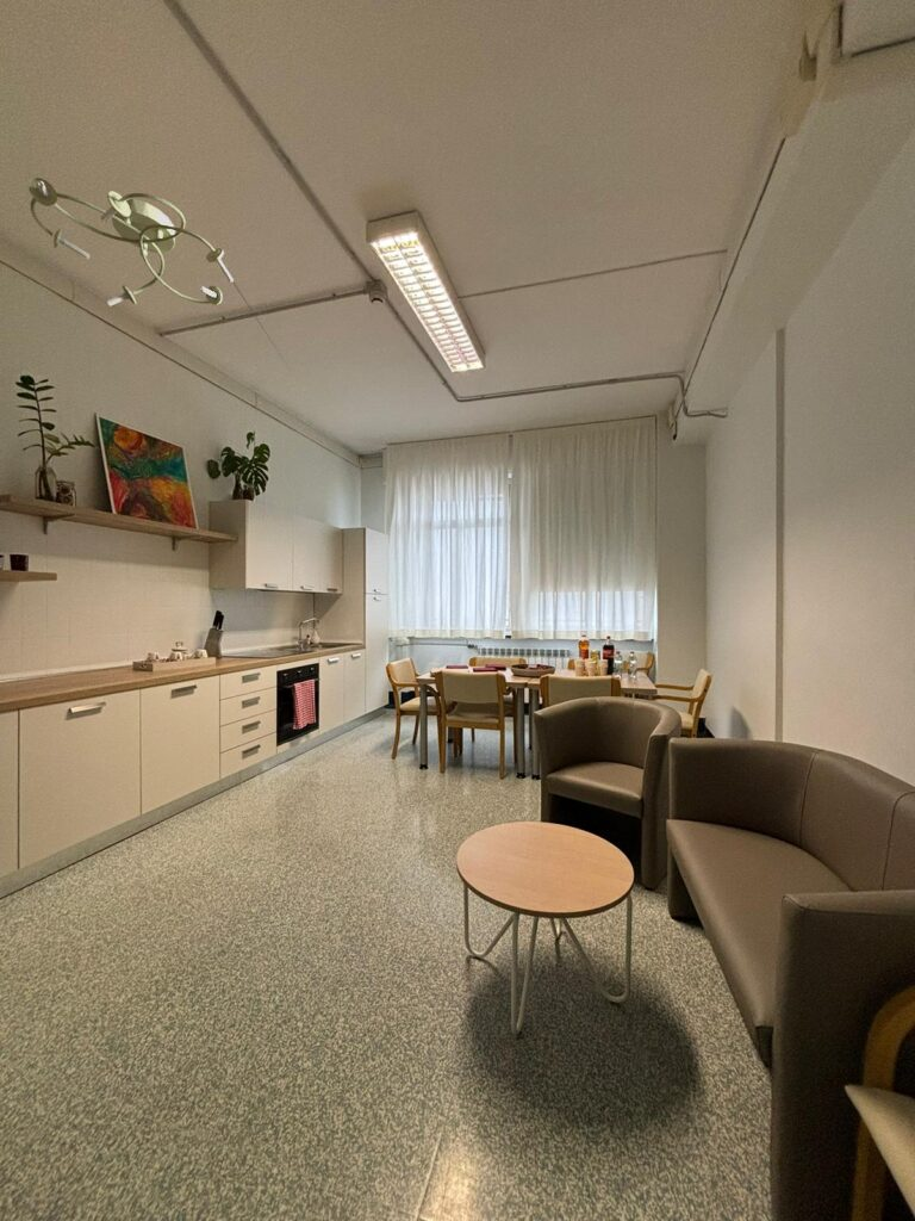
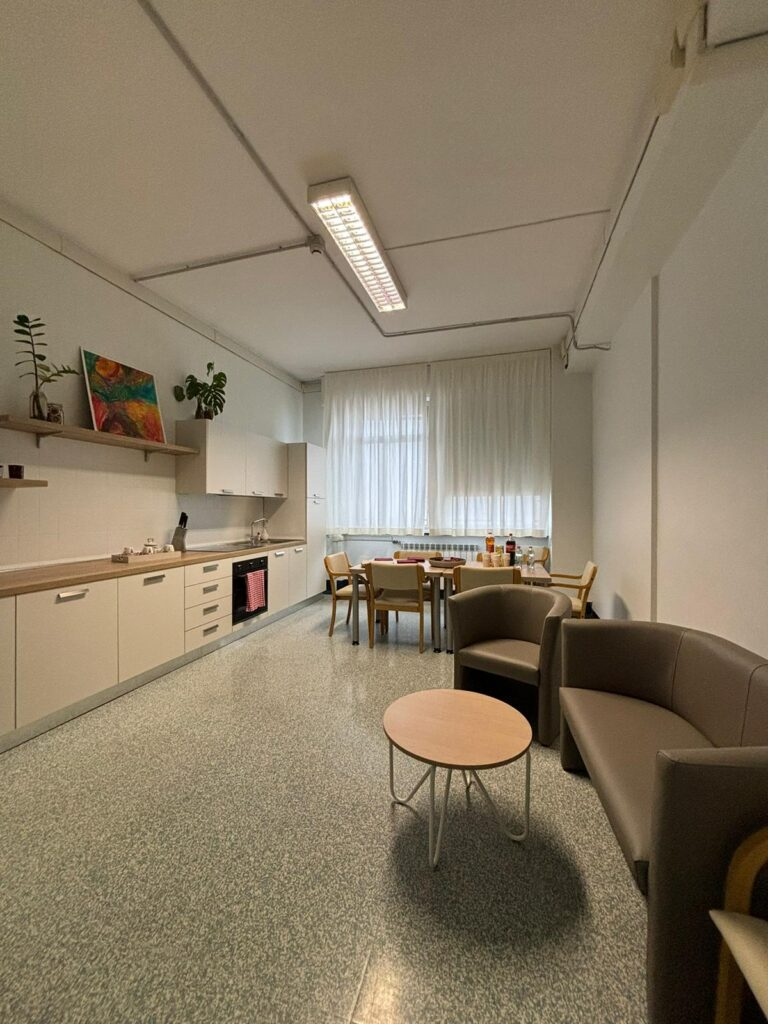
- ceiling light fixture (200, 289)
